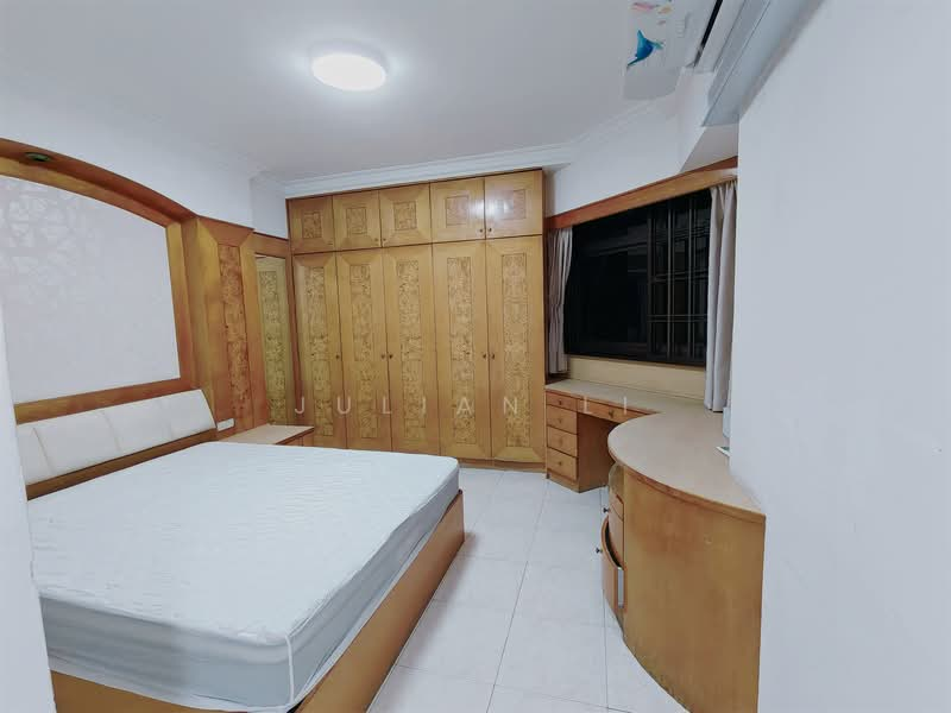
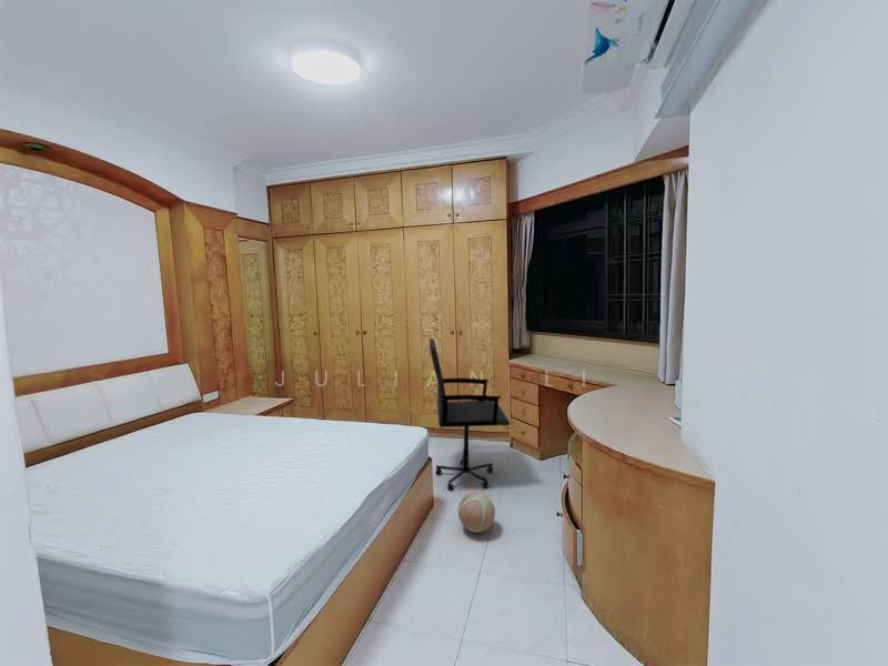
+ ball (476, 512)
+ office chair (467, 411)
